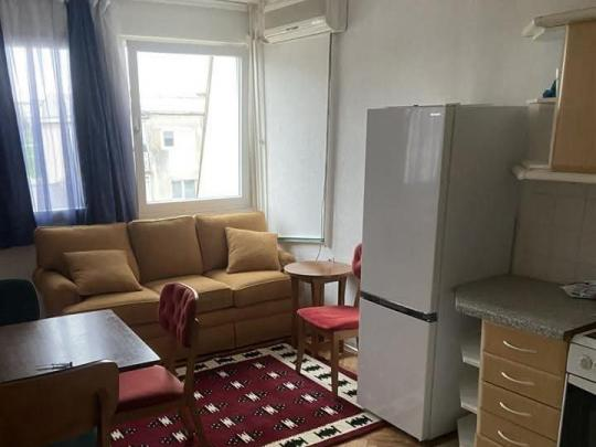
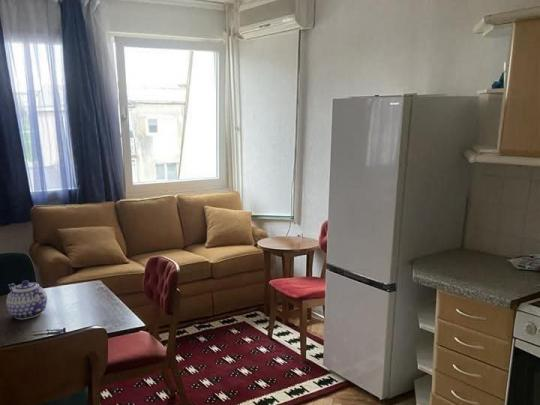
+ teapot (26, 297)
